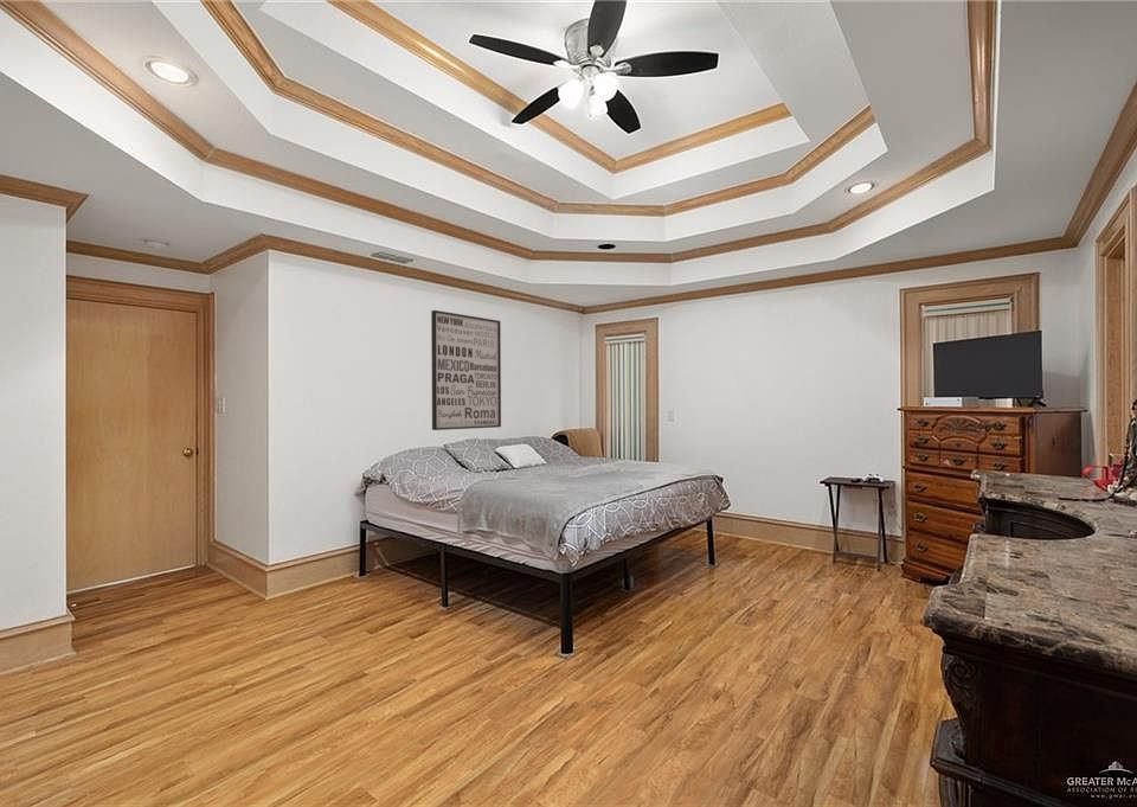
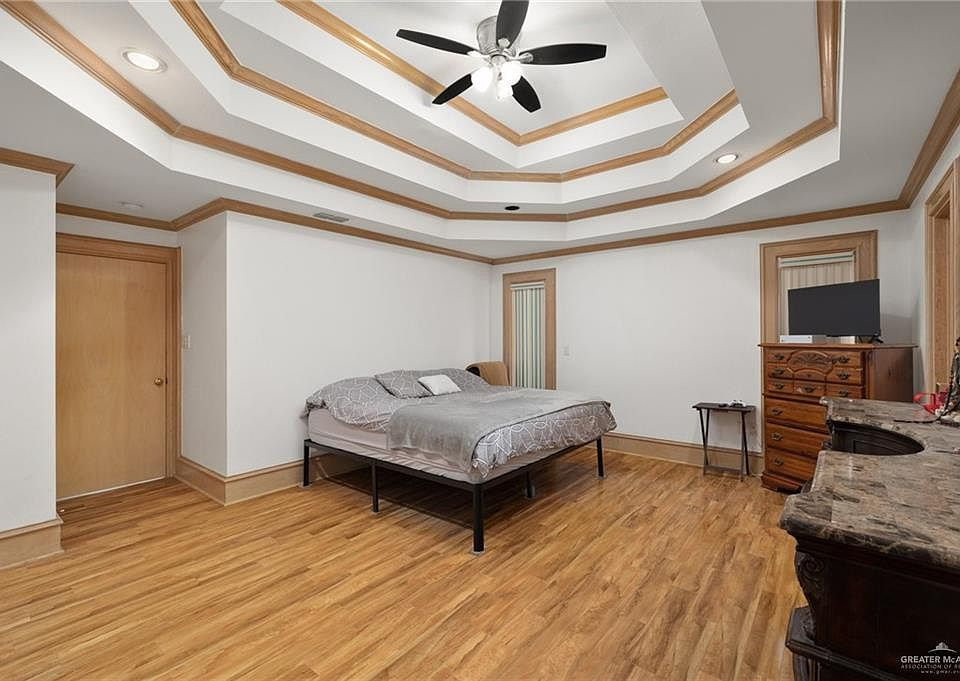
- wall art (468, 372)
